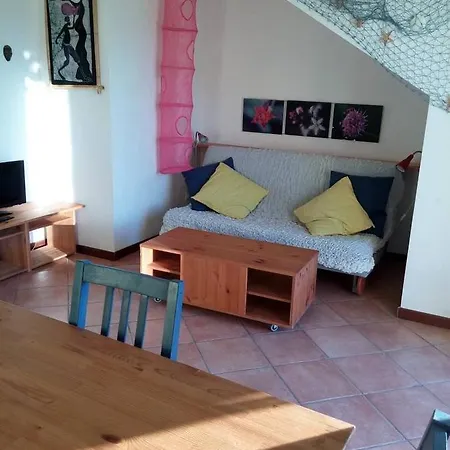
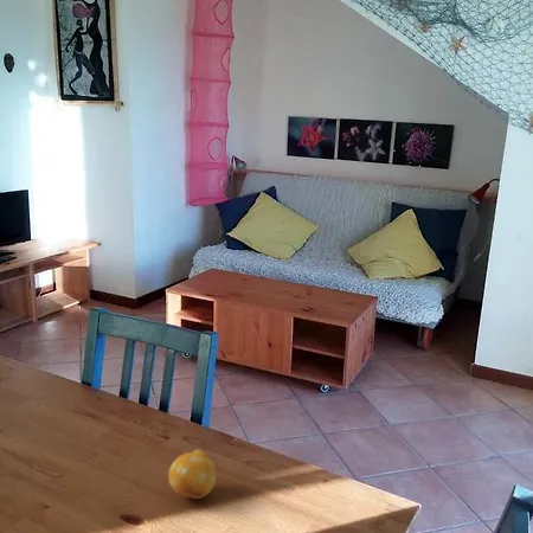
+ fruit (192, 476)
